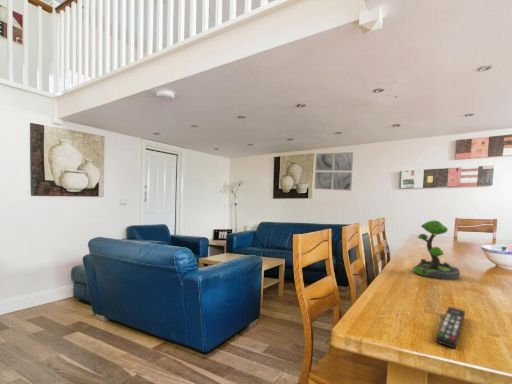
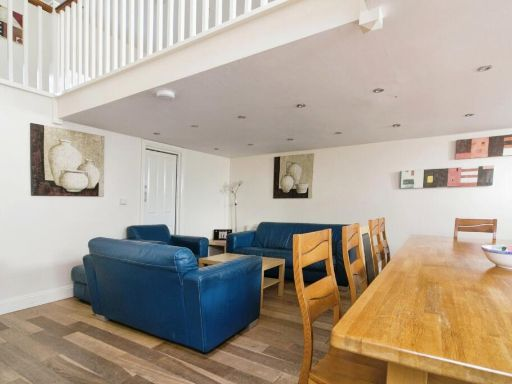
- remote control (451, 324)
- plant (437, 247)
- wall art (333, 170)
